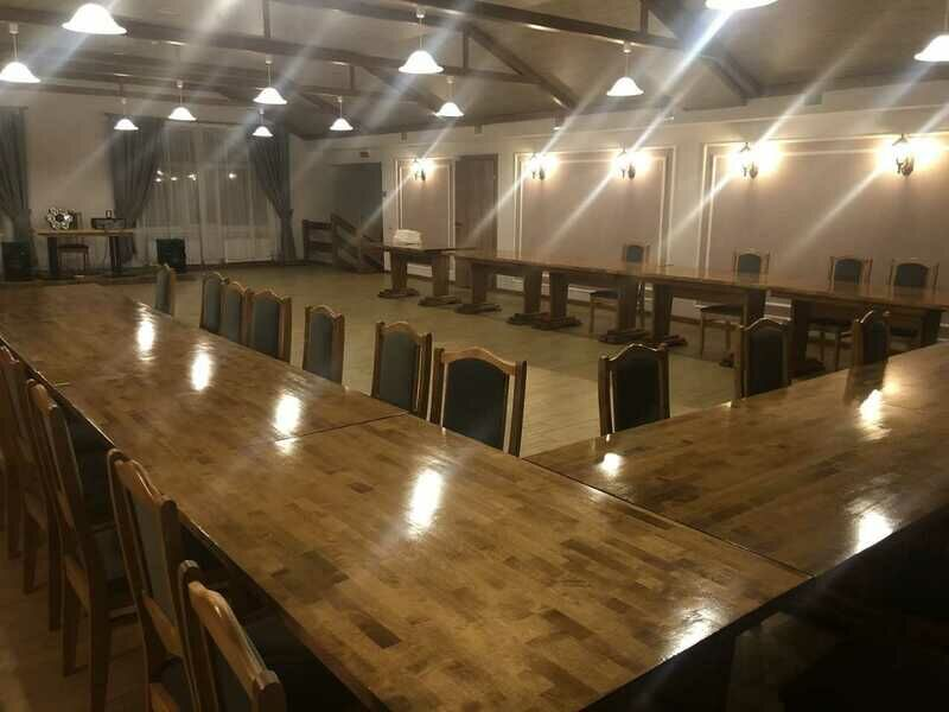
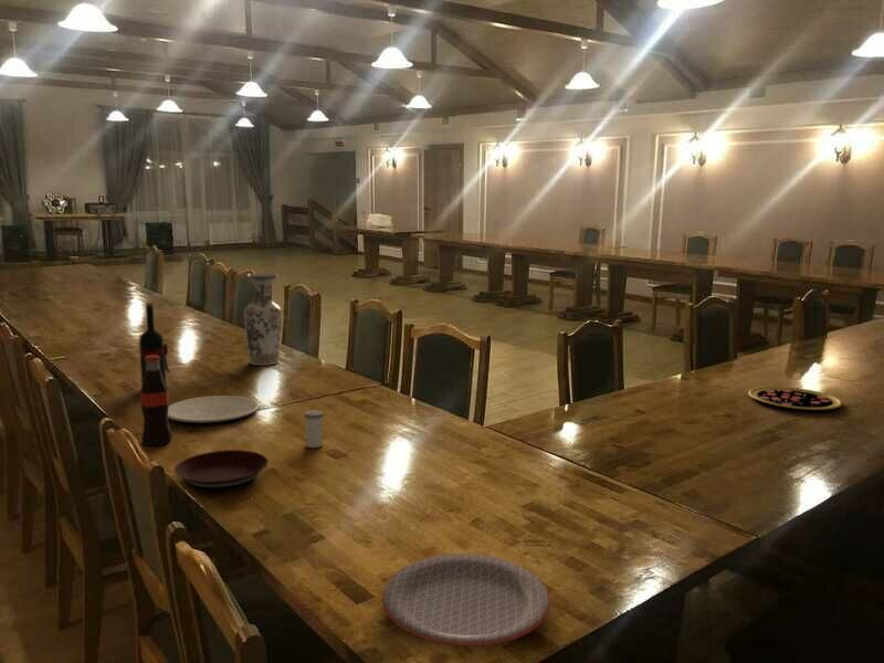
+ bottle (155, 399)
+ wine bottle (155, 346)
+ plate (222, 470)
+ plate (465, 599)
+ plate (212, 409)
+ vase (263, 318)
+ salt shaker (314, 429)
+ pizza (793, 398)
